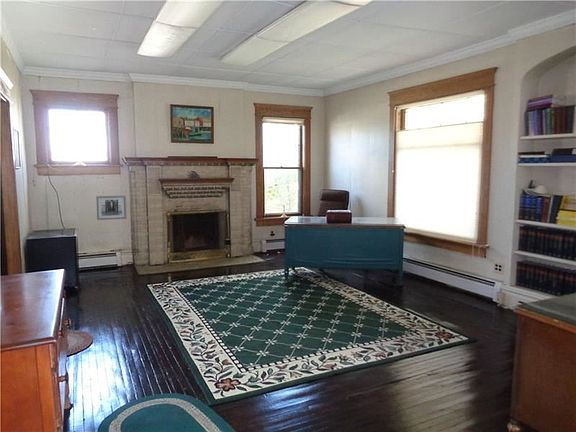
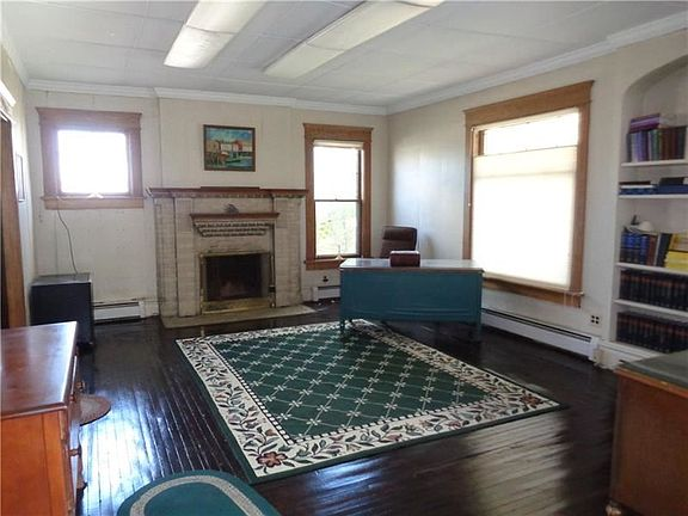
- wall art (111, 207)
